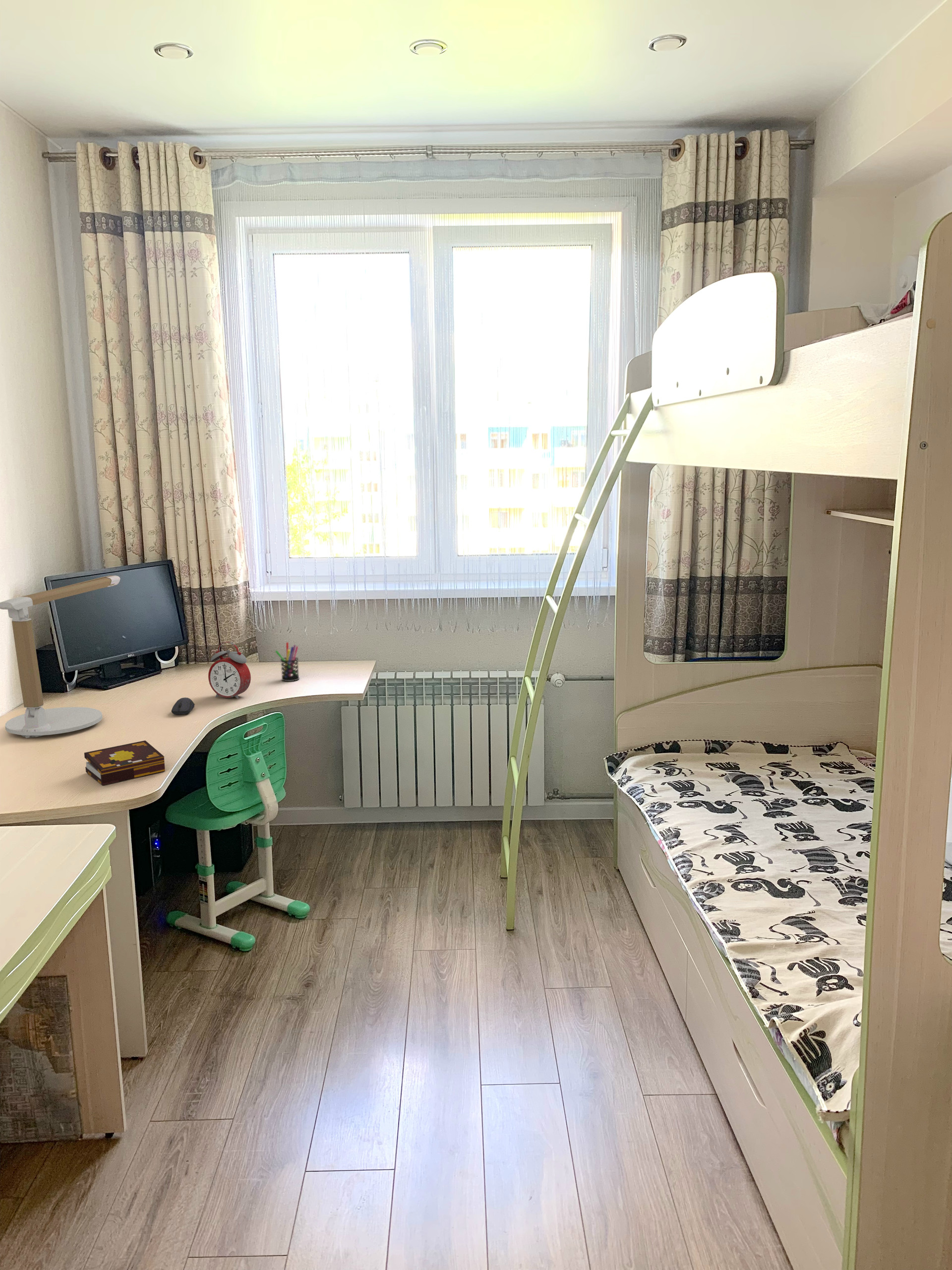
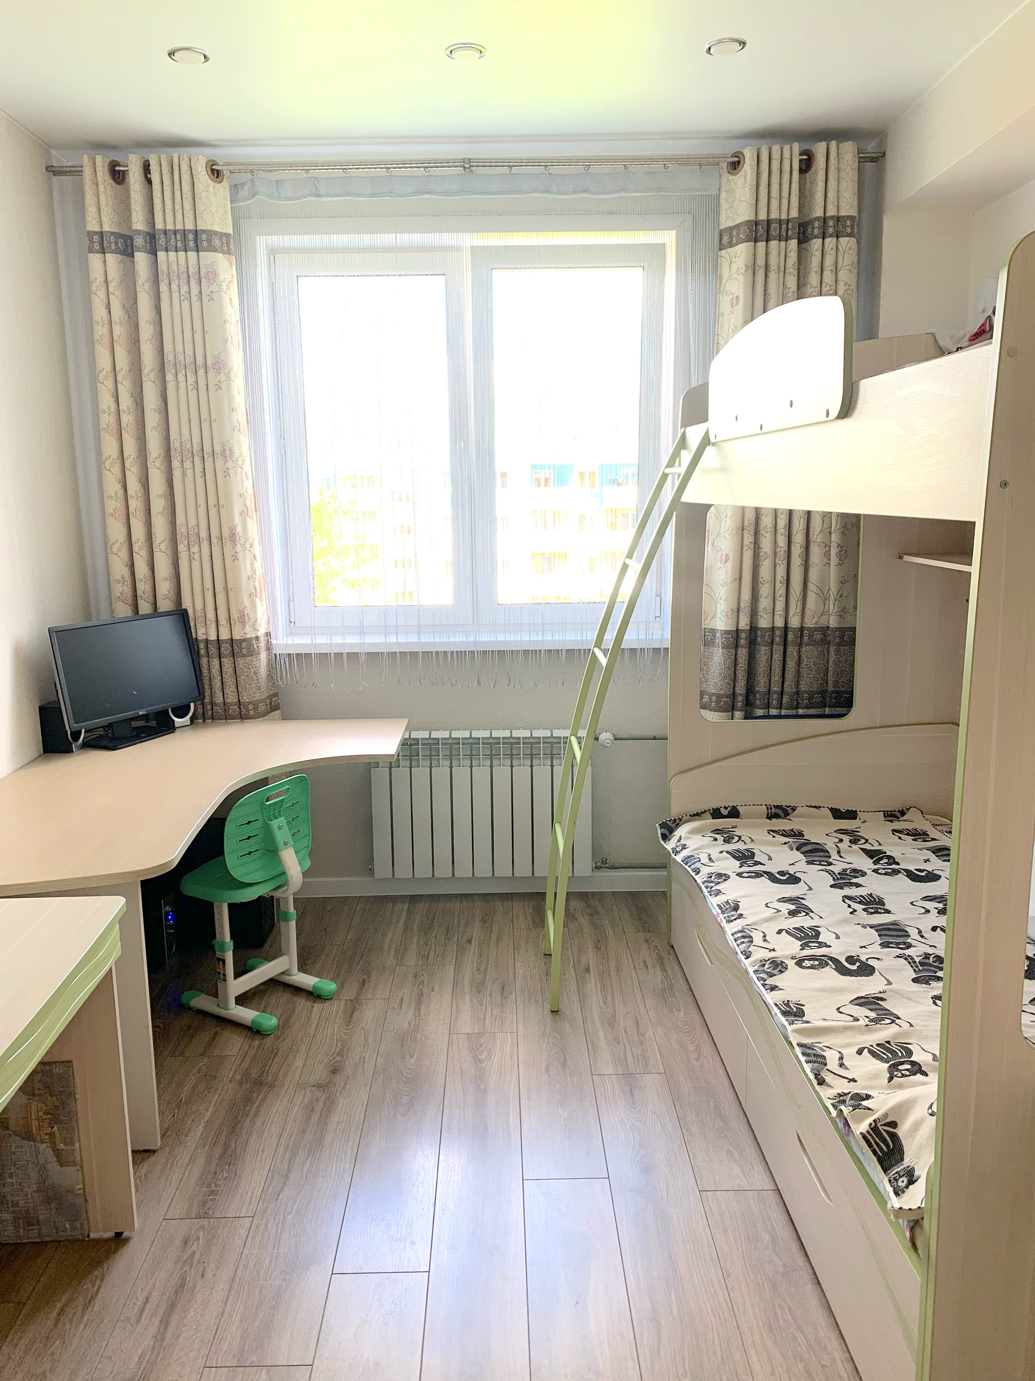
- computer mouse (183, 705)
- desk lamp (37, 657)
- book (124, 762)
- pen holder (287, 661)
- alarm clock (229, 669)
